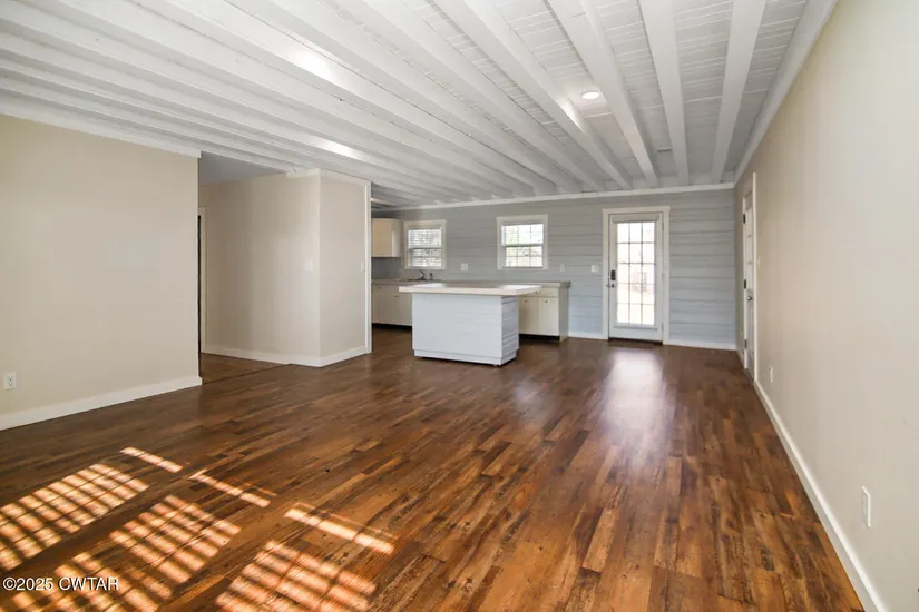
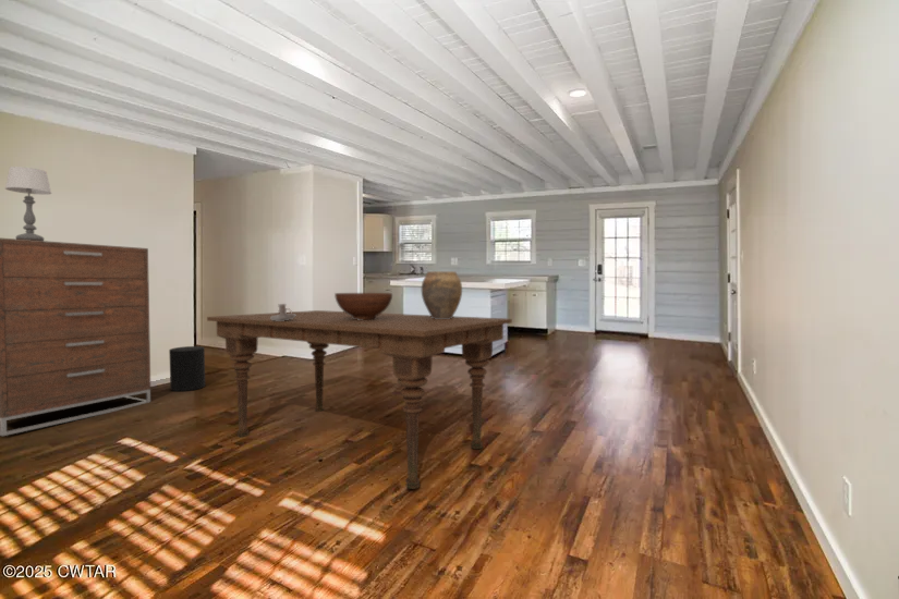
+ dining table (323, 379)
+ dresser (68, 329)
+ table lamp (28, 205)
+ fruit bowl (364, 306)
+ vase (441, 294)
+ cylinder (187, 367)
+ candle holder (284, 311)
